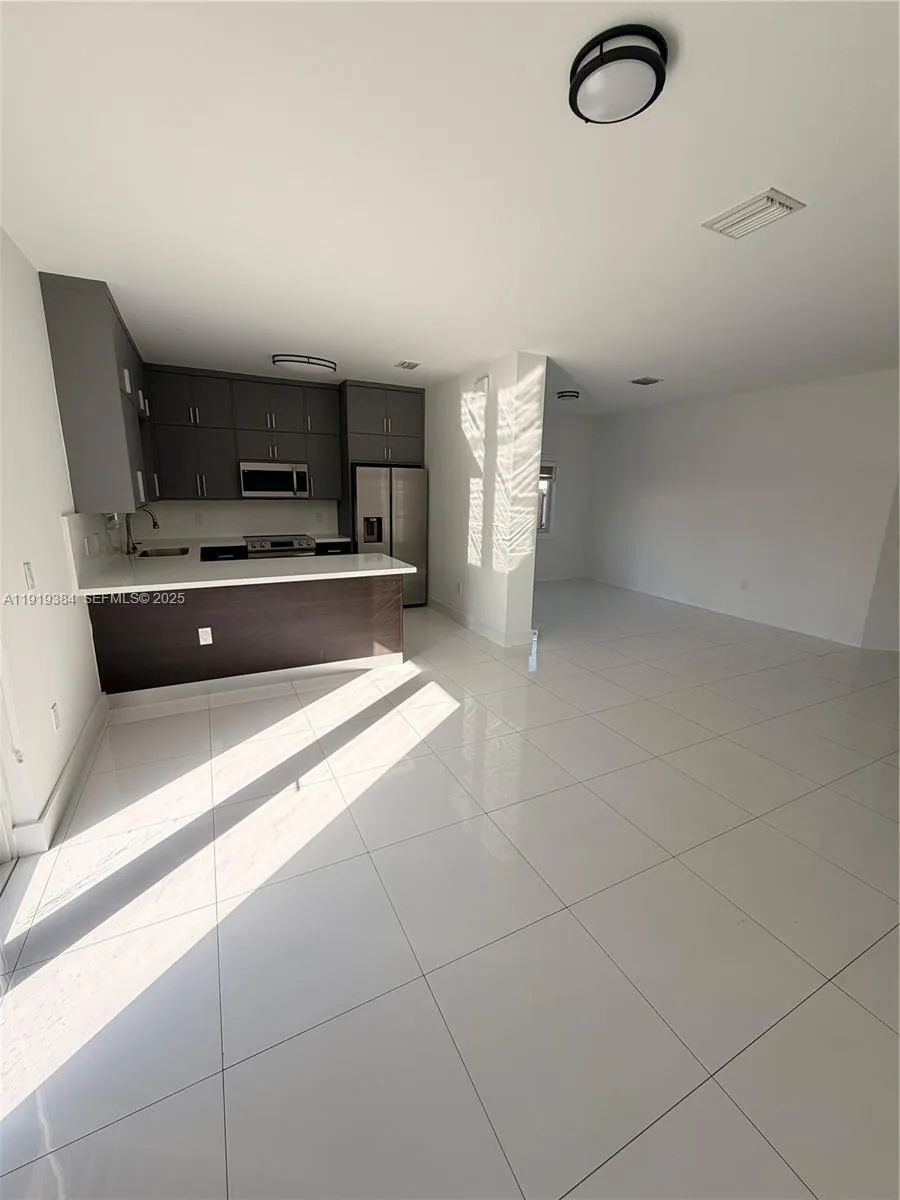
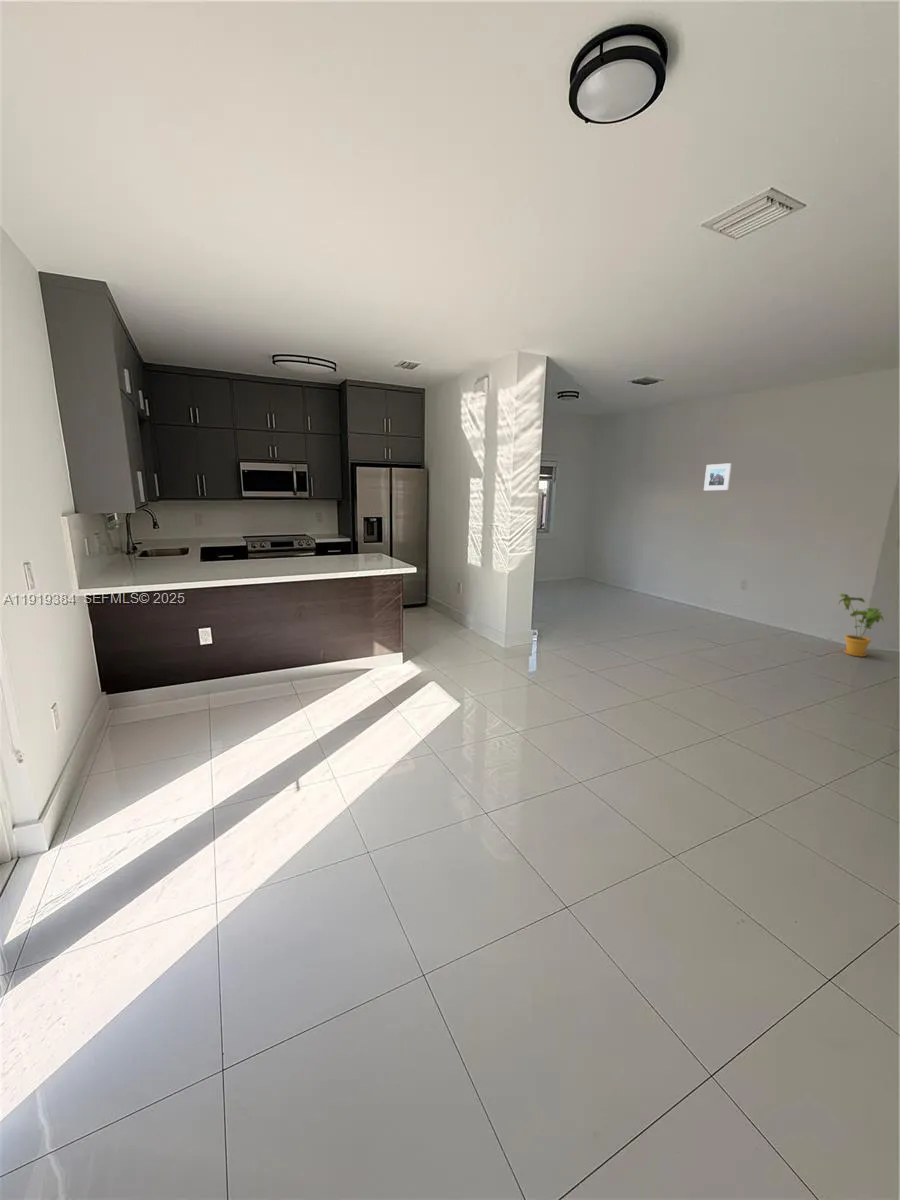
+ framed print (717, 477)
+ house plant (864, 623)
